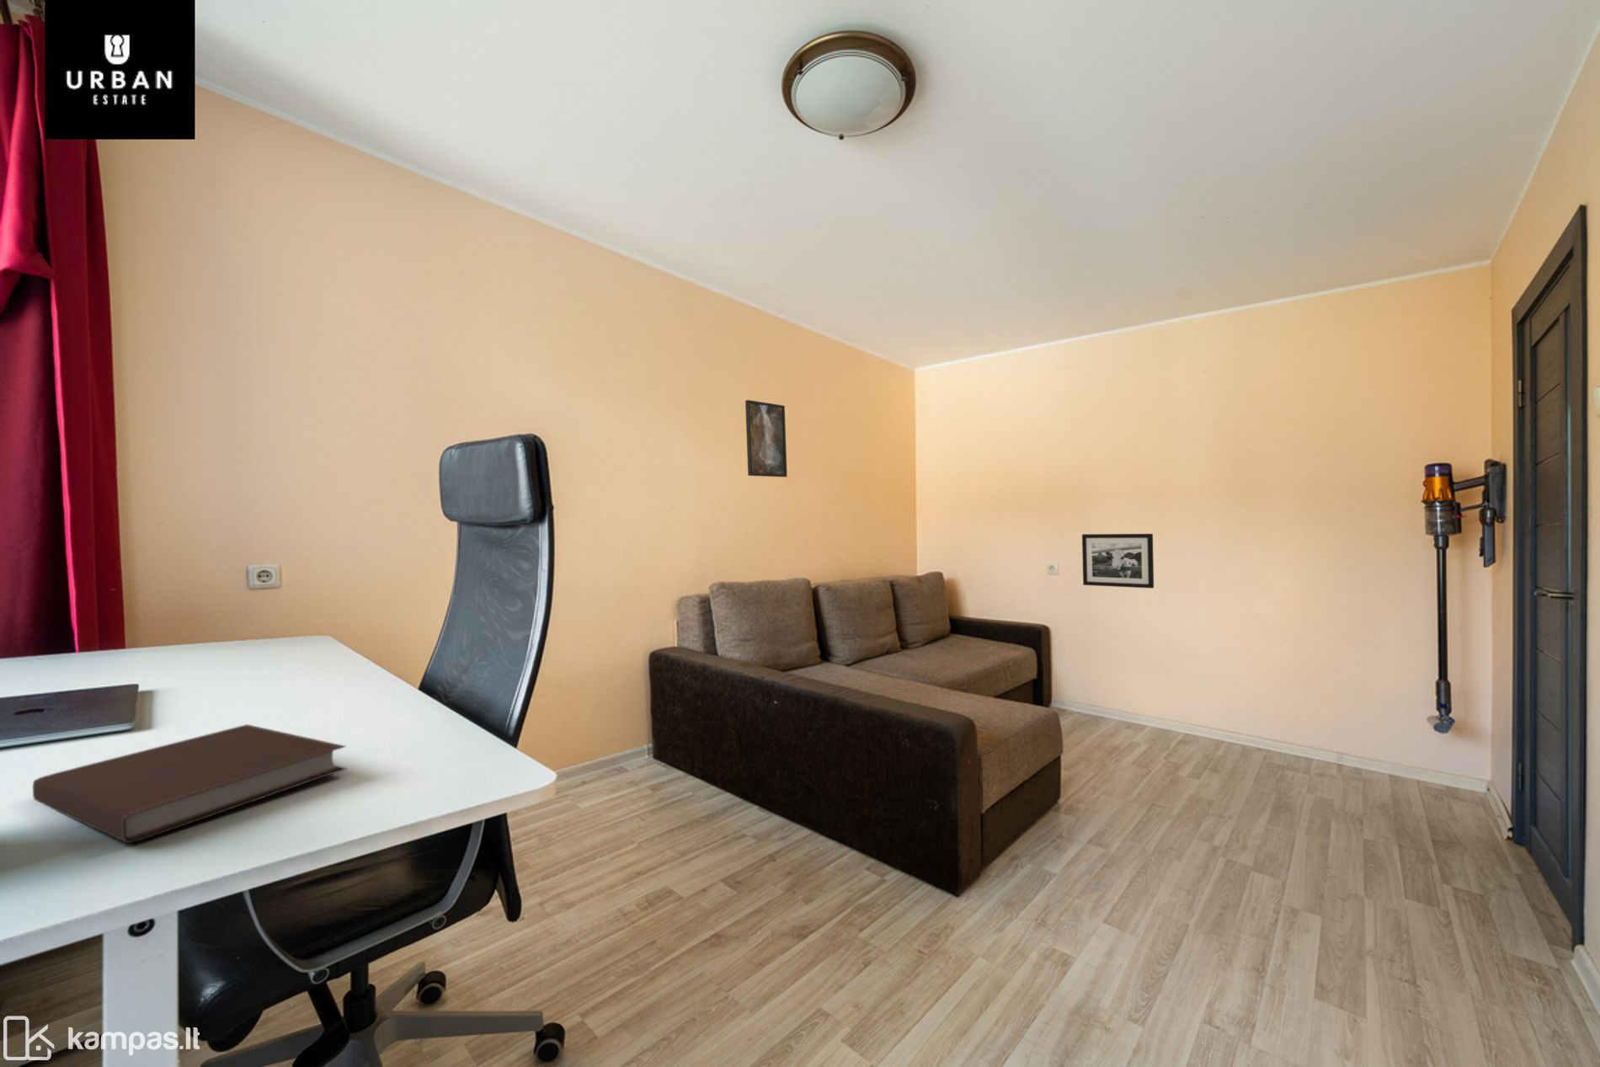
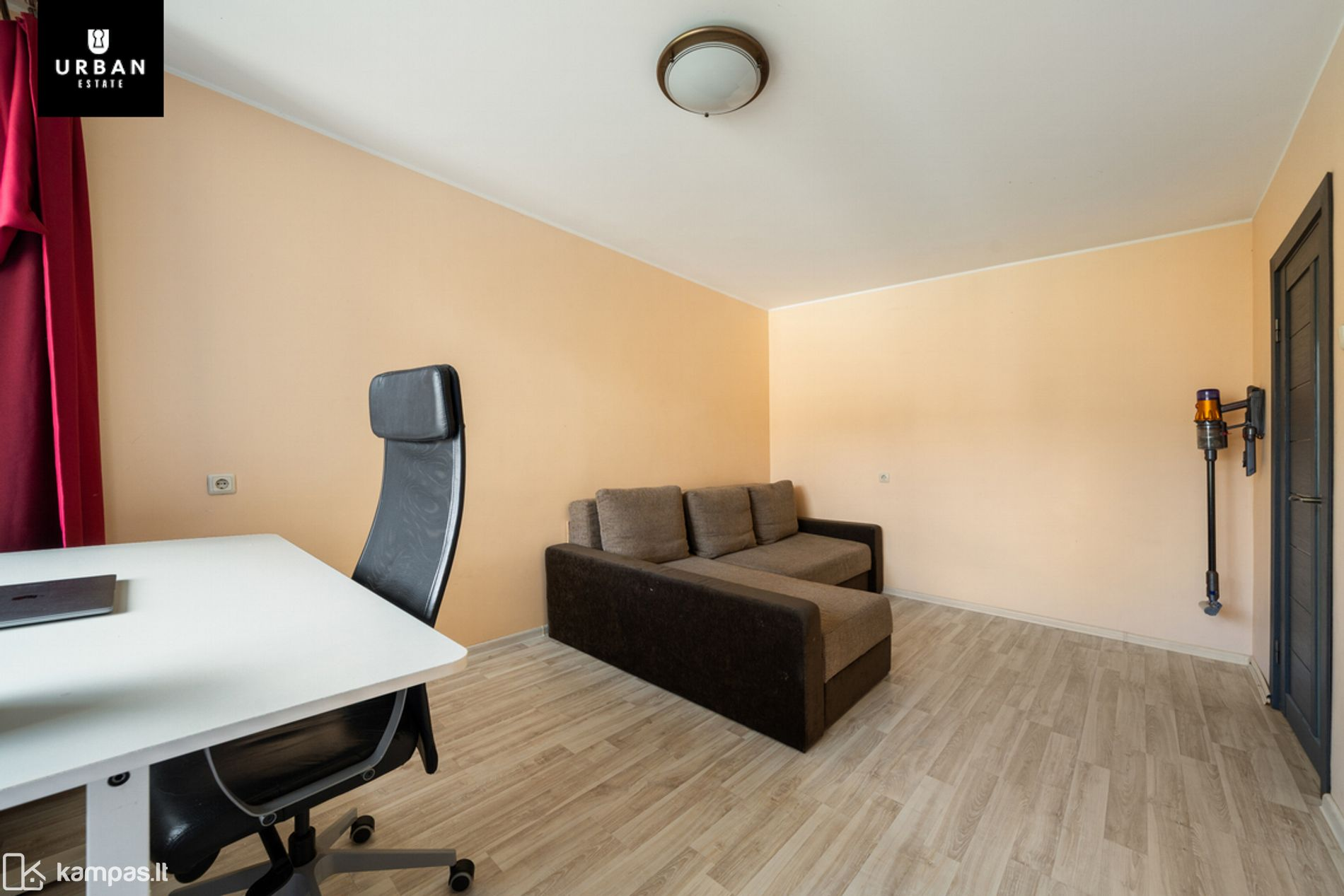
- notebook (198, 773)
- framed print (767, 439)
- picture frame (1117, 560)
